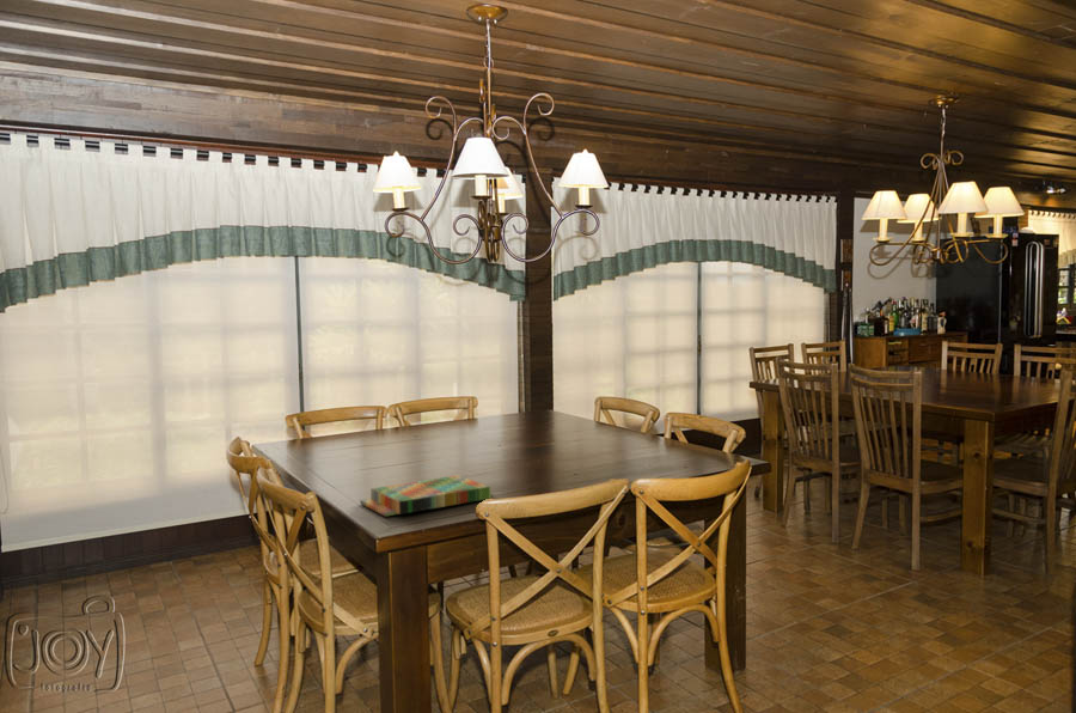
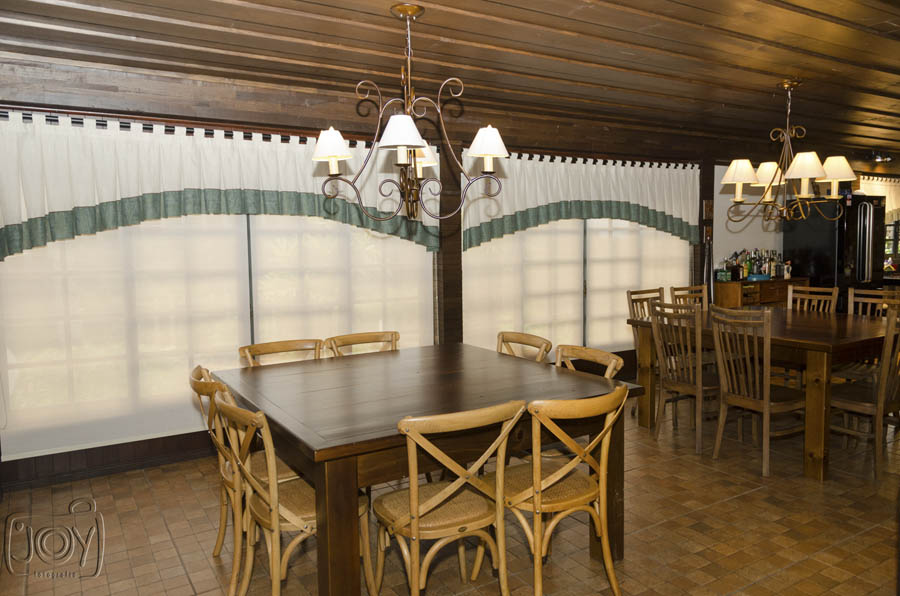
- board game (429, 493)
